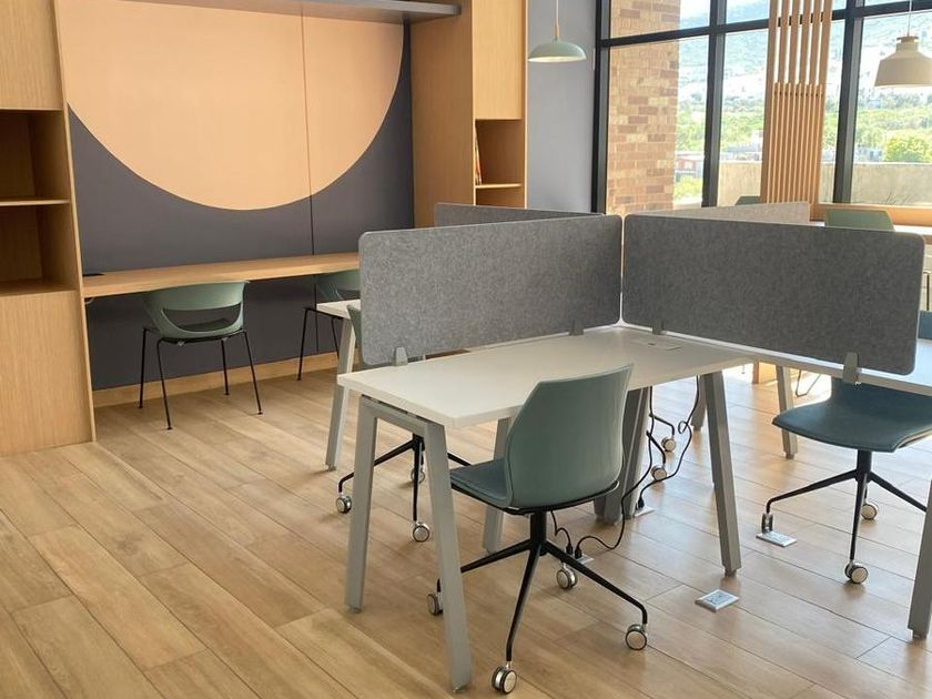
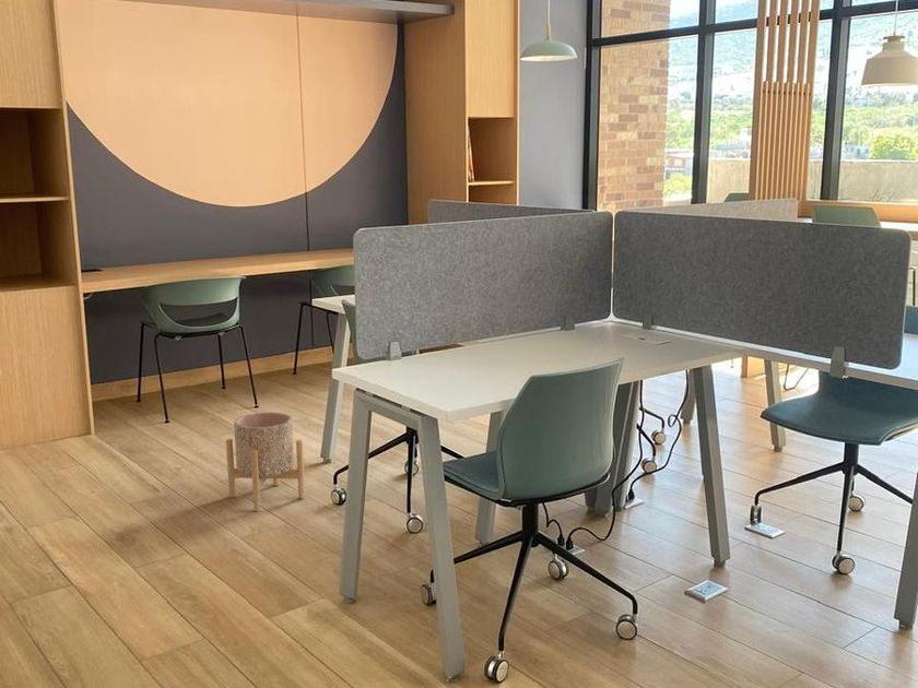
+ planter (264, 459)
